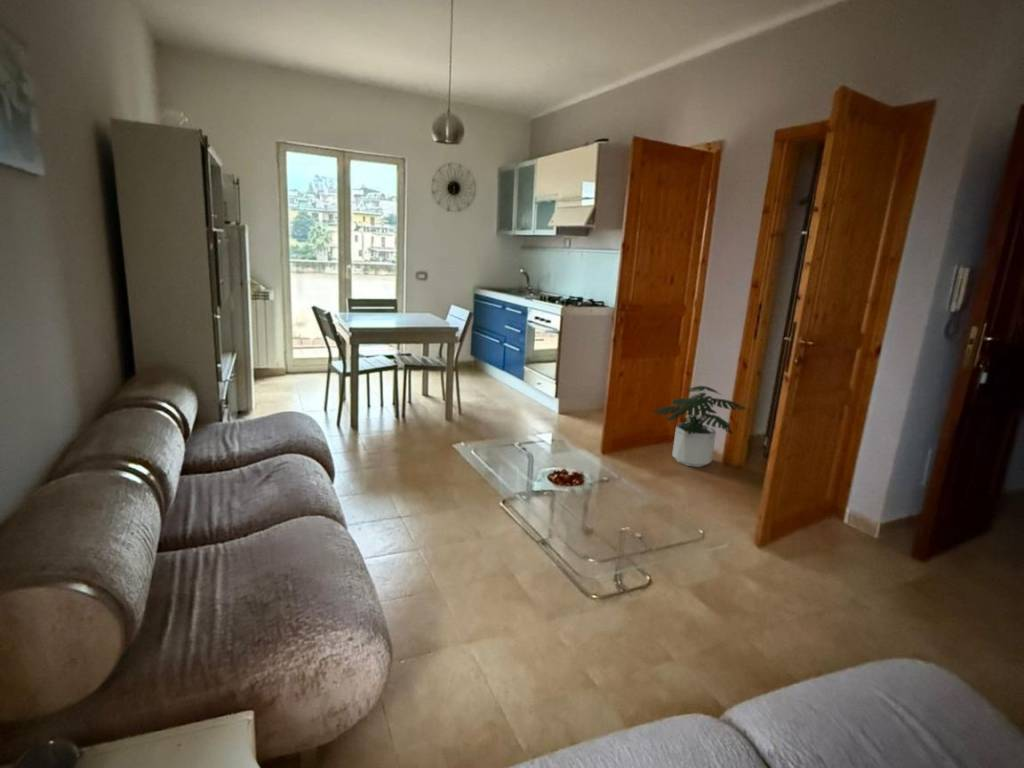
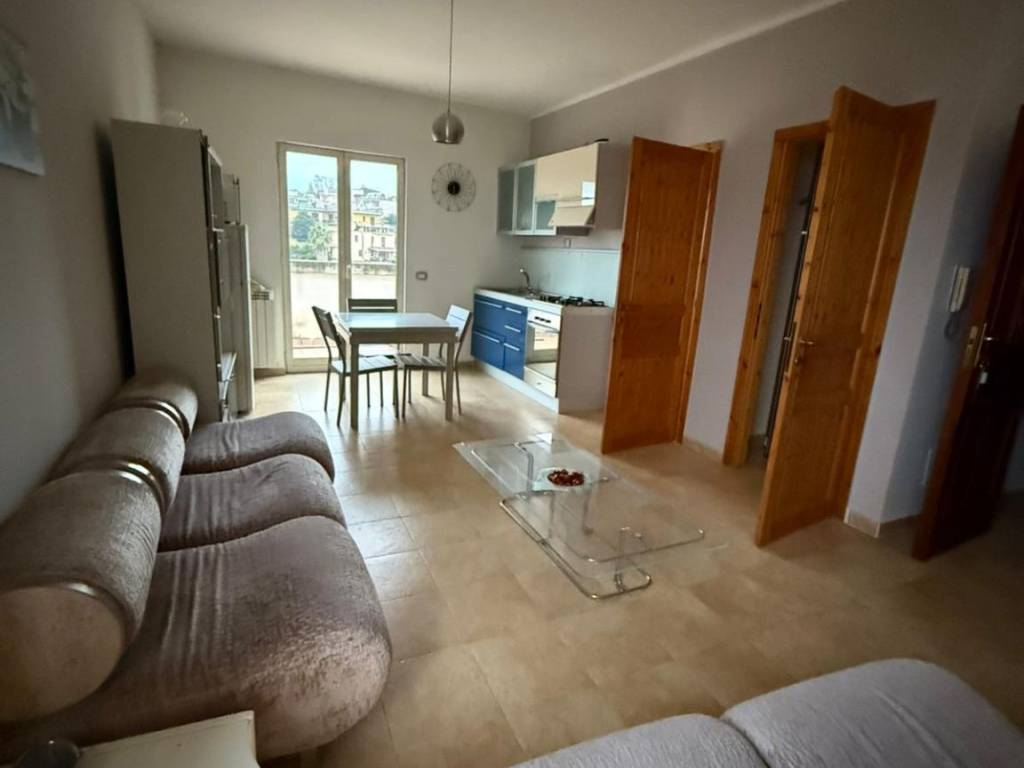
- potted plant (696, 427)
